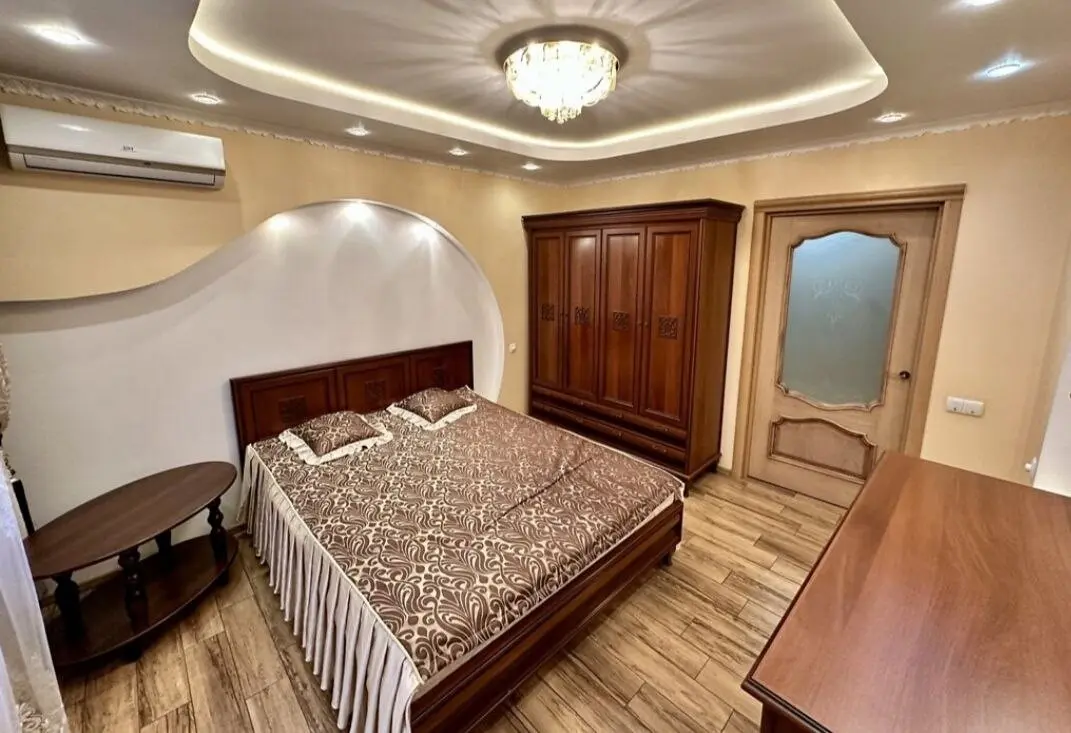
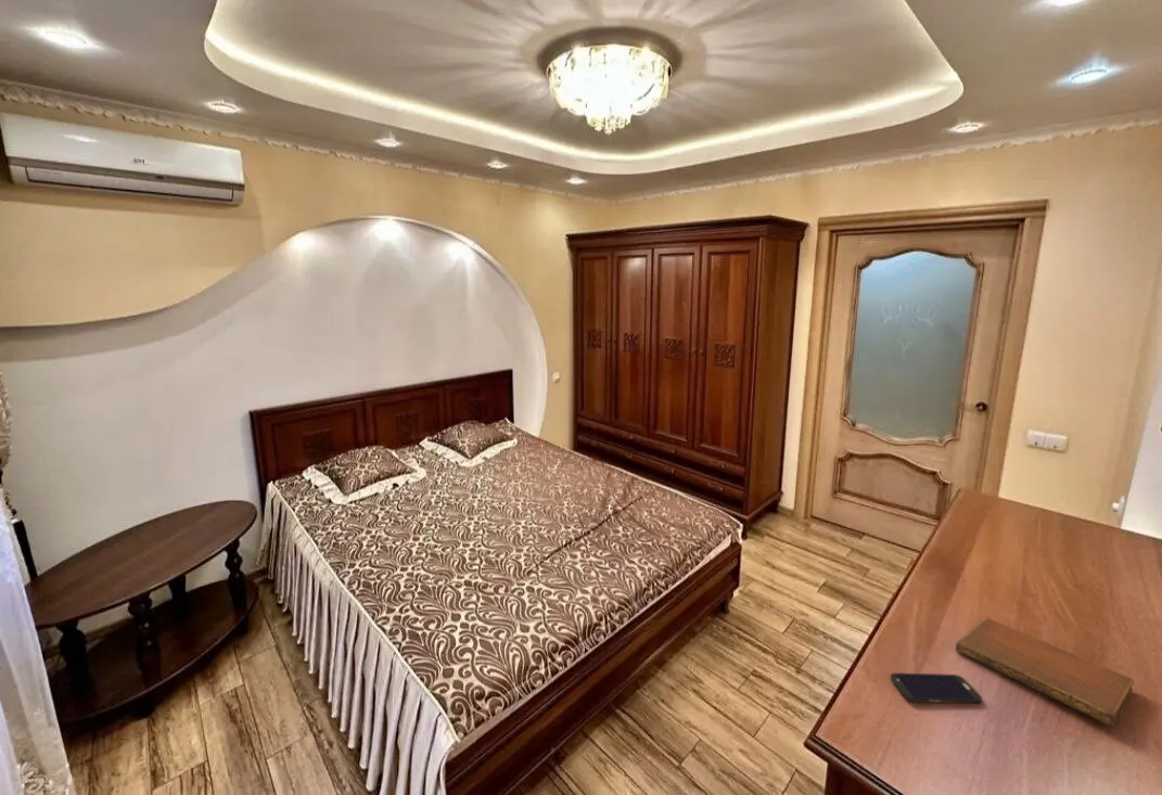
+ smartphone (934, 687)
+ notebook (1039, 664)
